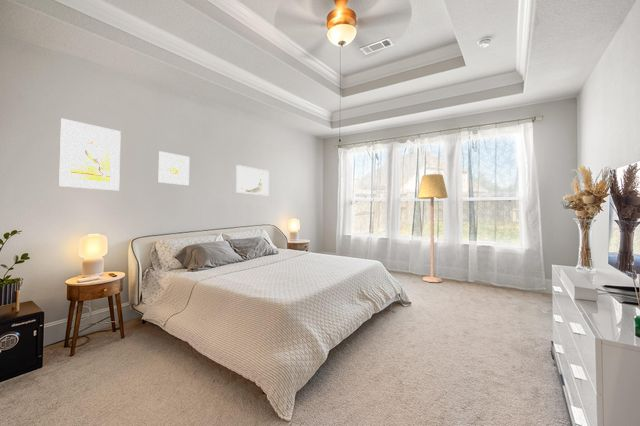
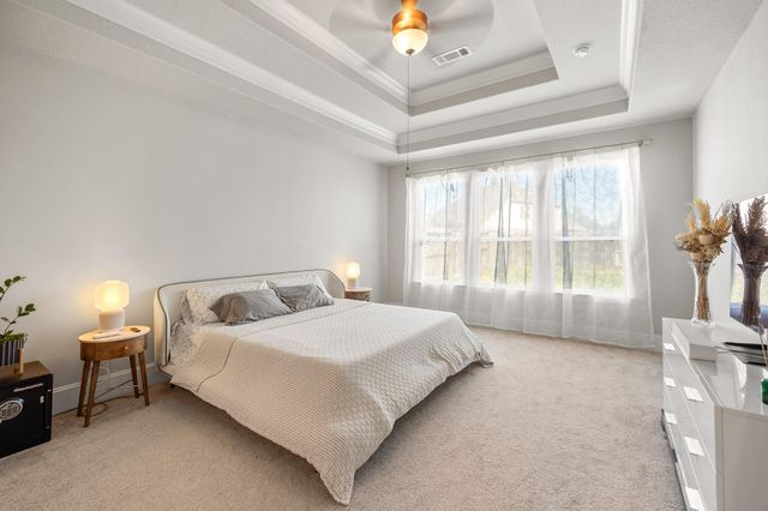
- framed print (174, 168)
- lamp (432, 227)
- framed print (253, 181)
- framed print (91, 156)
